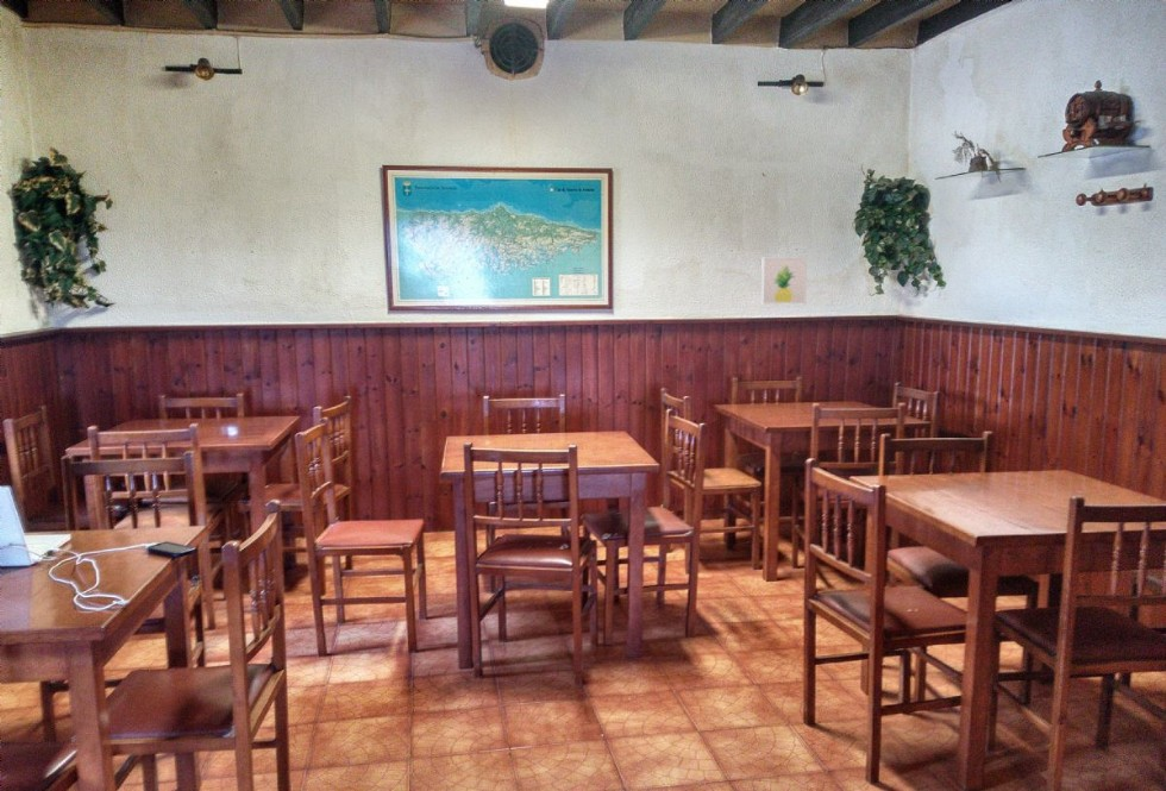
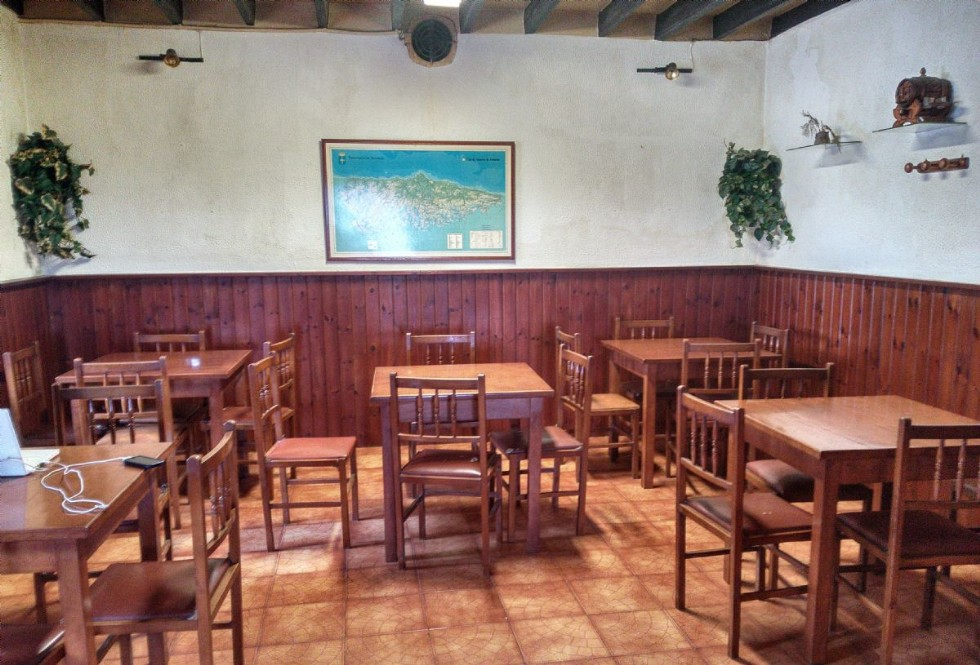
- wall art (784, 281)
